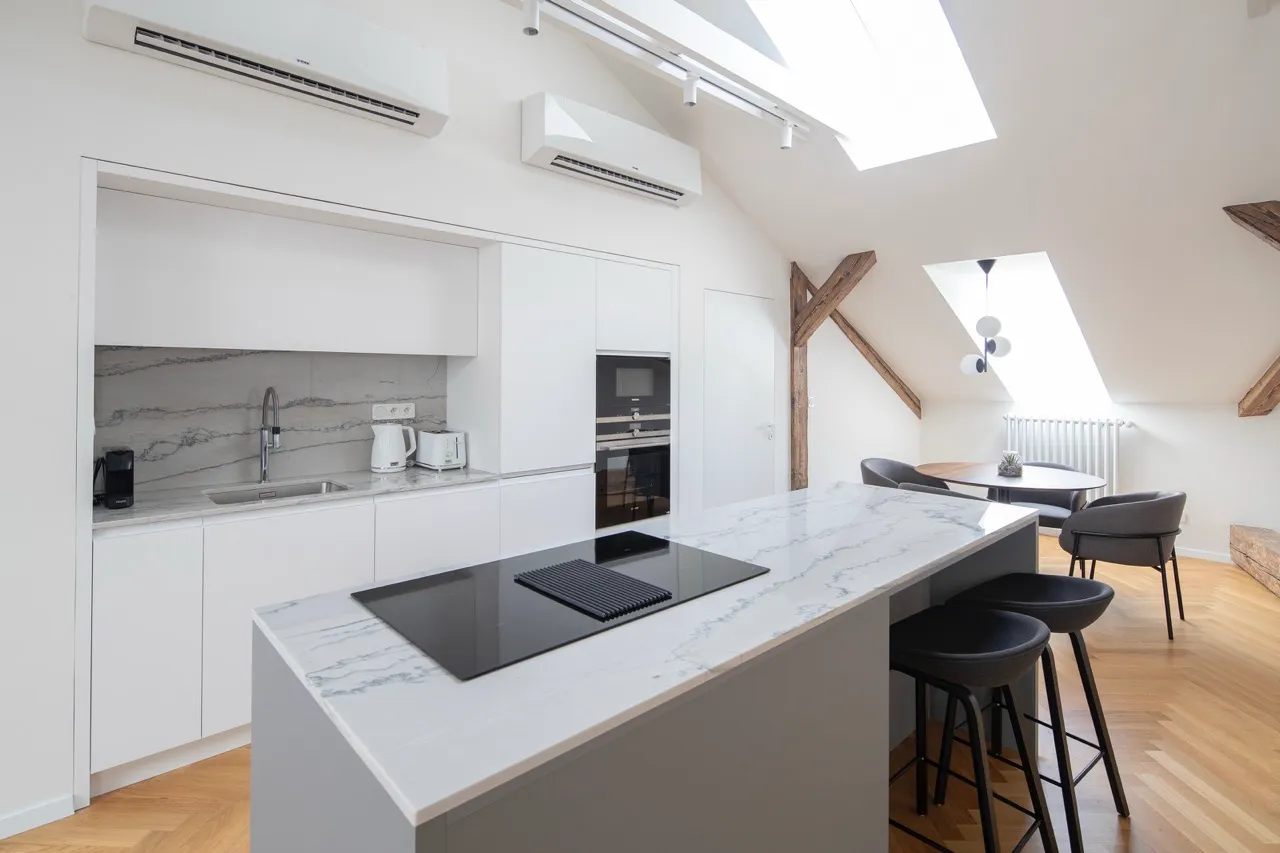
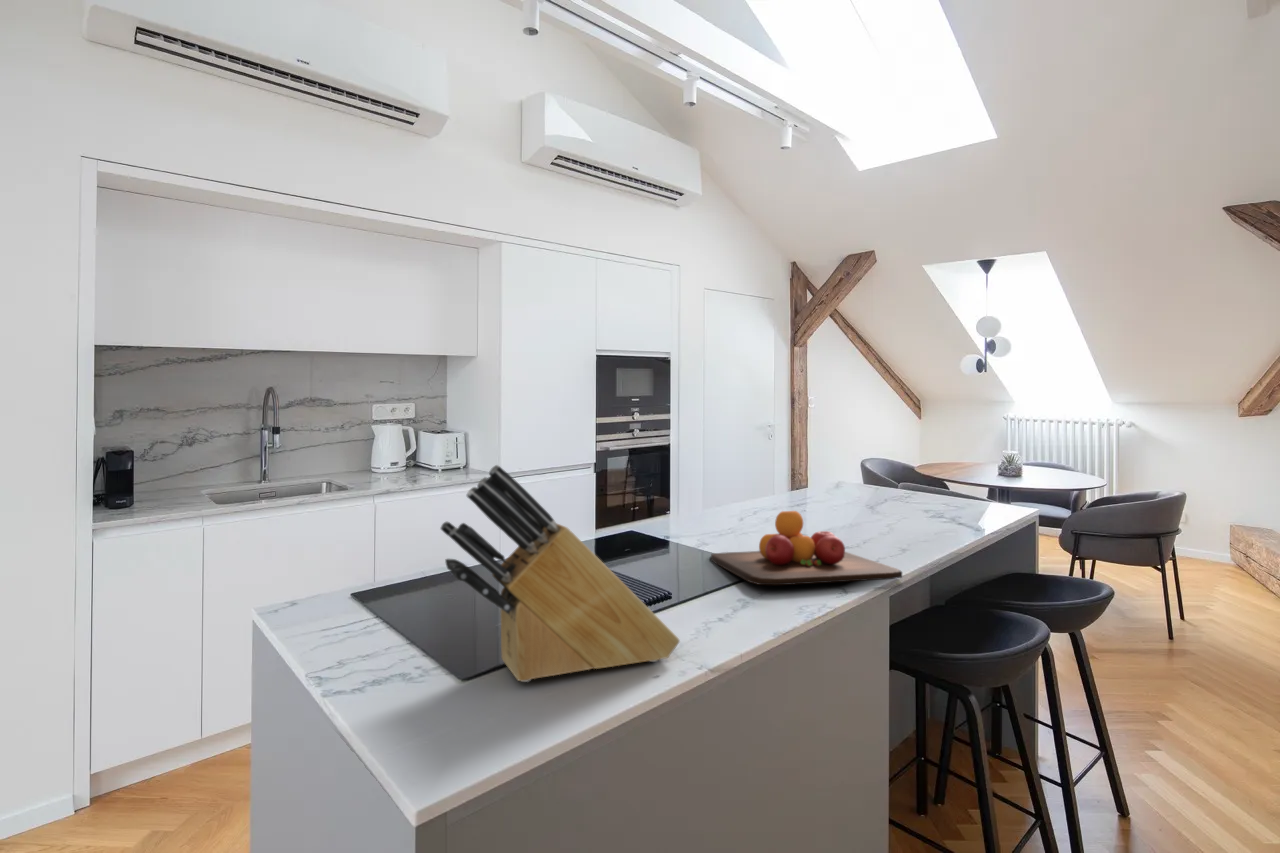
+ chopping board (800, 540)
+ knife block (562, 563)
